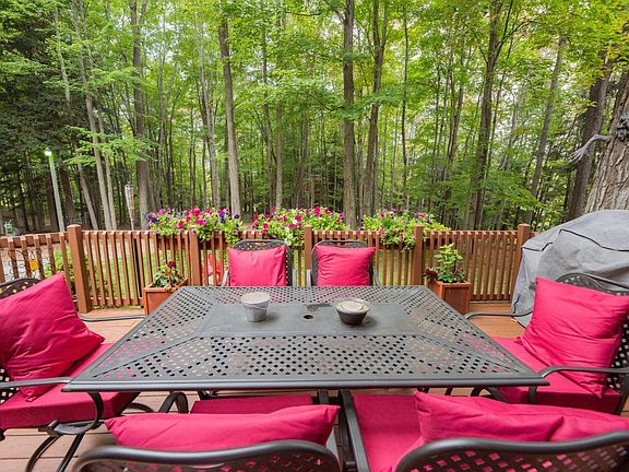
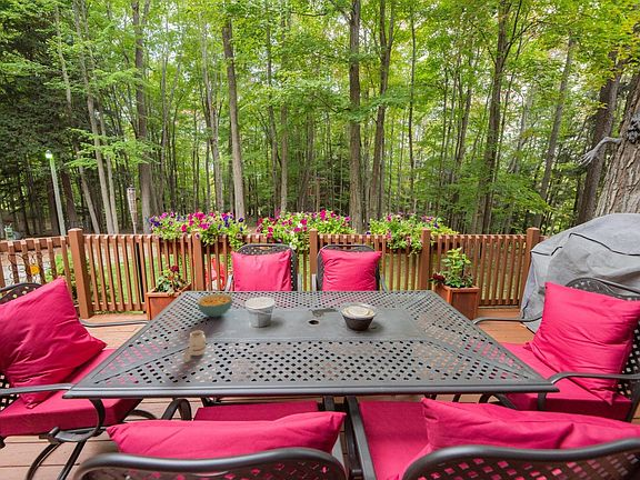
+ cereal bowl (216, 307)
+ candle (194, 346)
